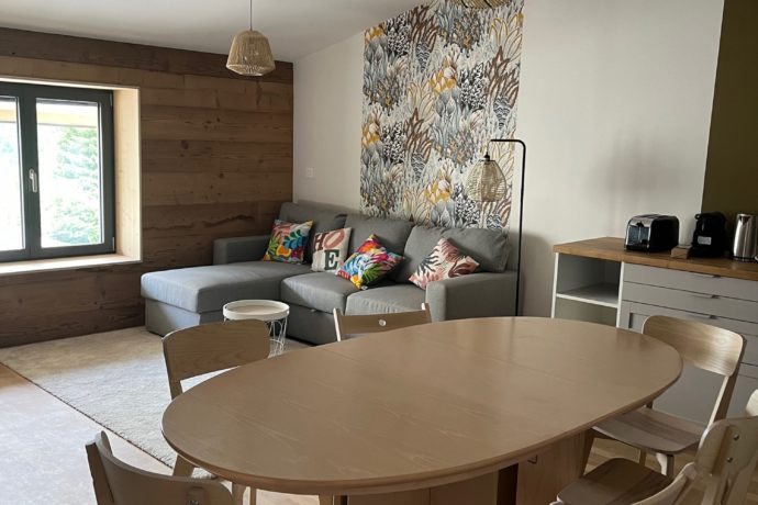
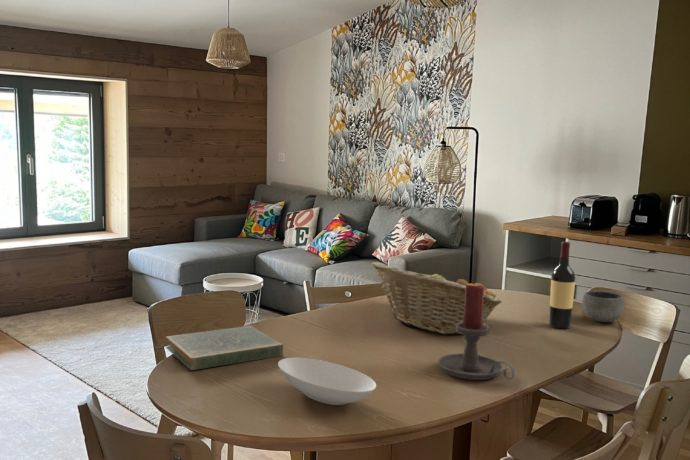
+ wine bottle (562, 284)
+ bowl (602, 307)
+ book (223, 346)
+ fruit basket (434, 292)
+ candle holder (480, 329)
+ bowl (324, 385)
